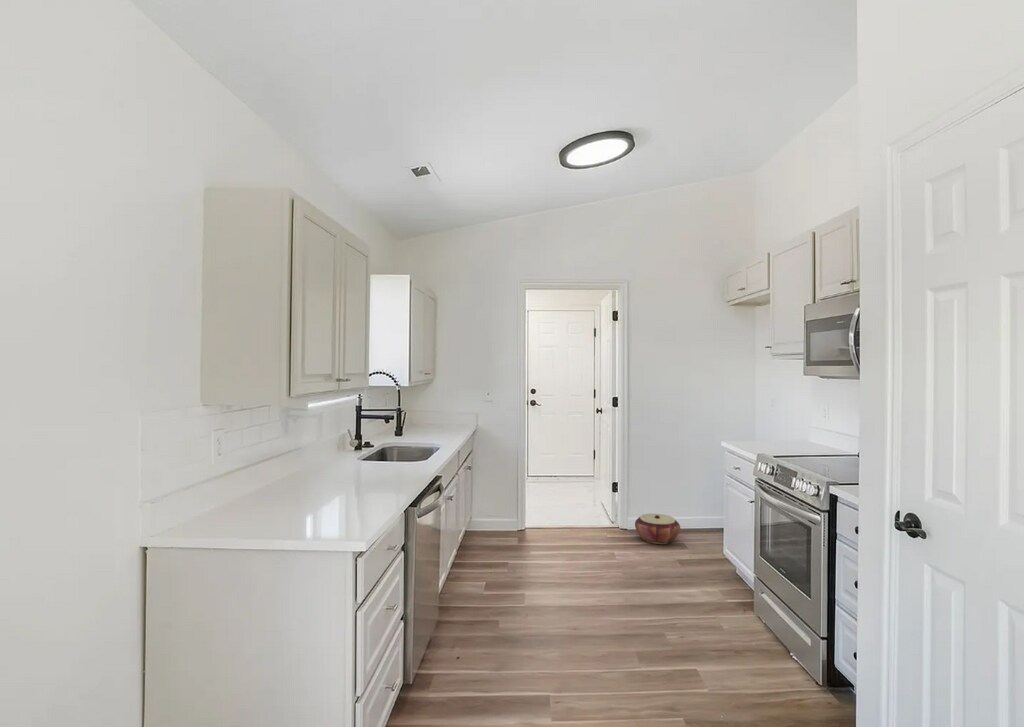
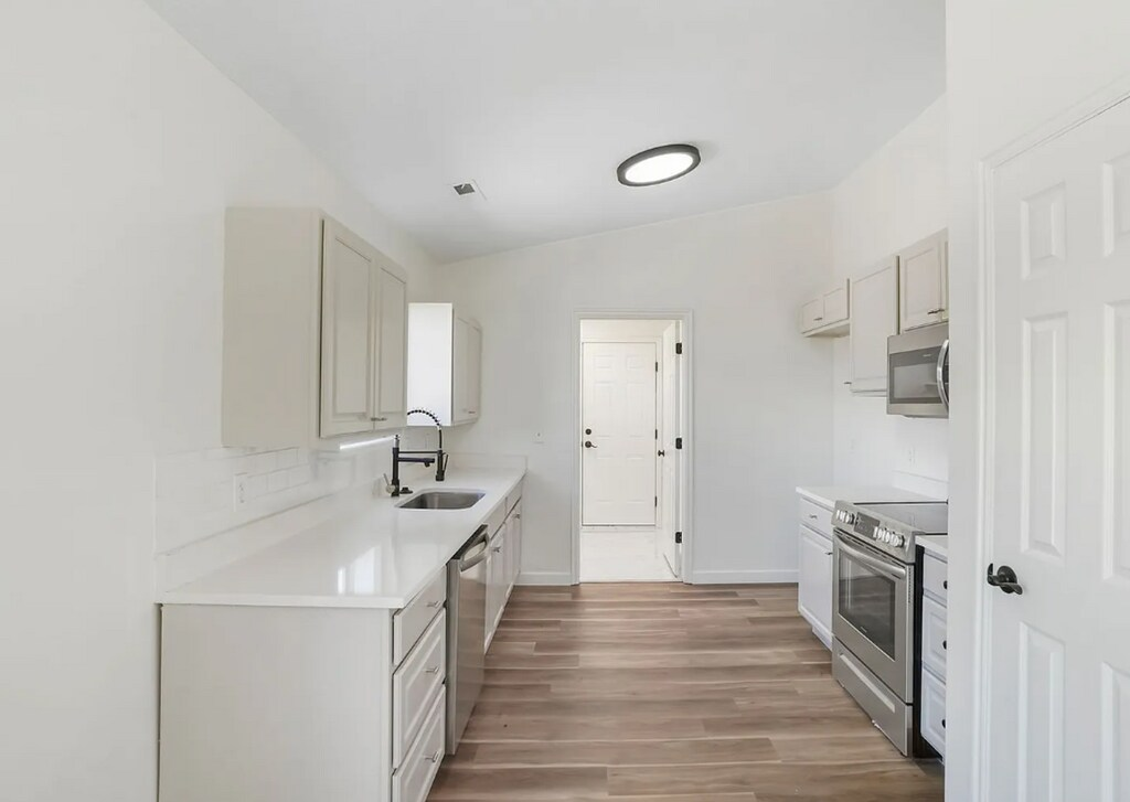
- woven basket (657, 527)
